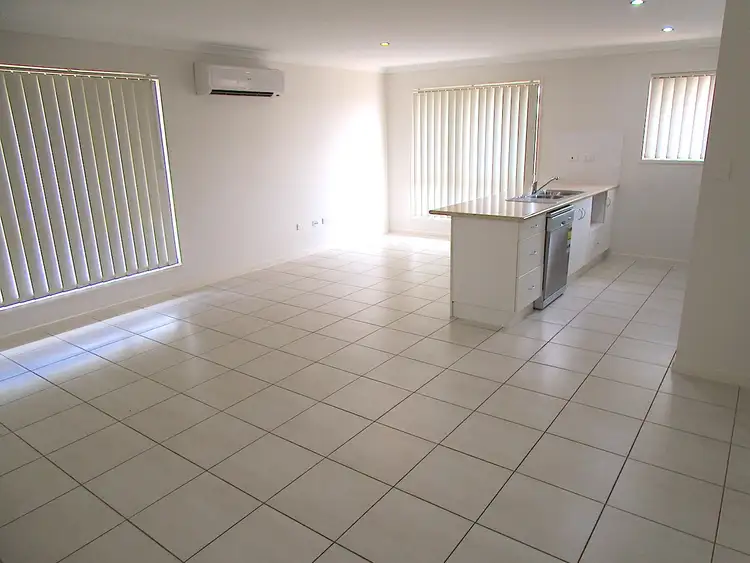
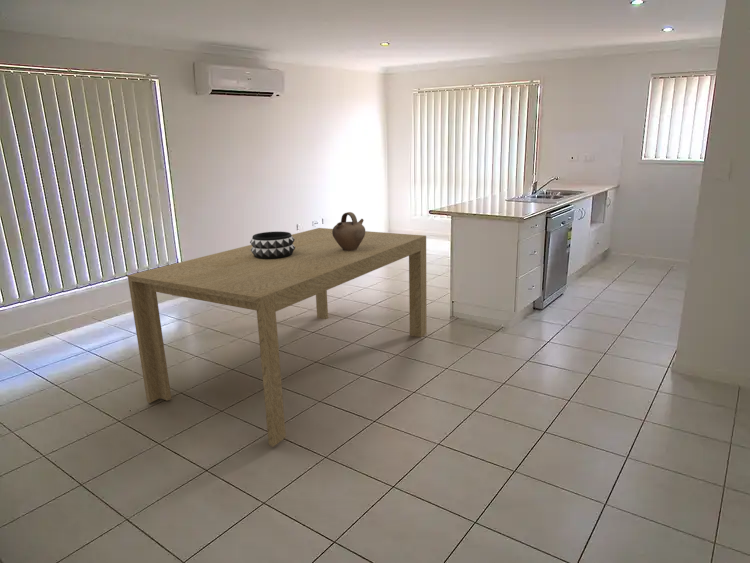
+ decorative bowl (272, 244)
+ dining table (297, 302)
+ jug (349, 230)
